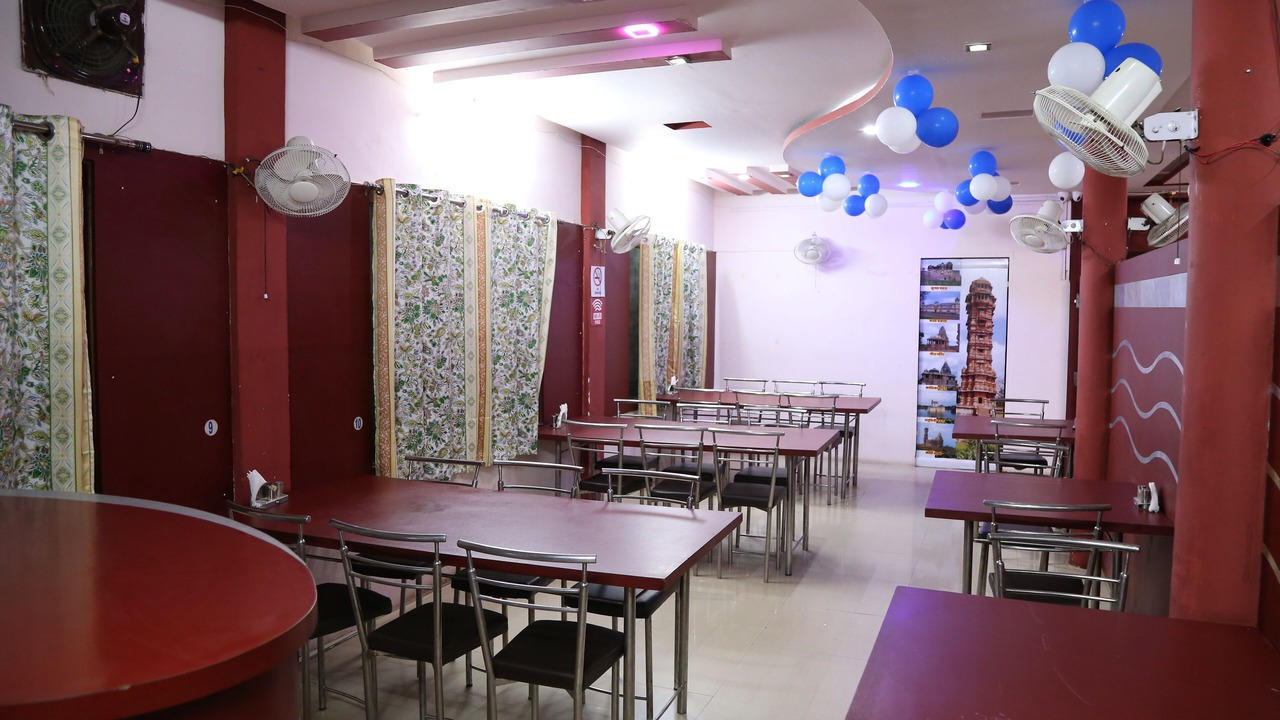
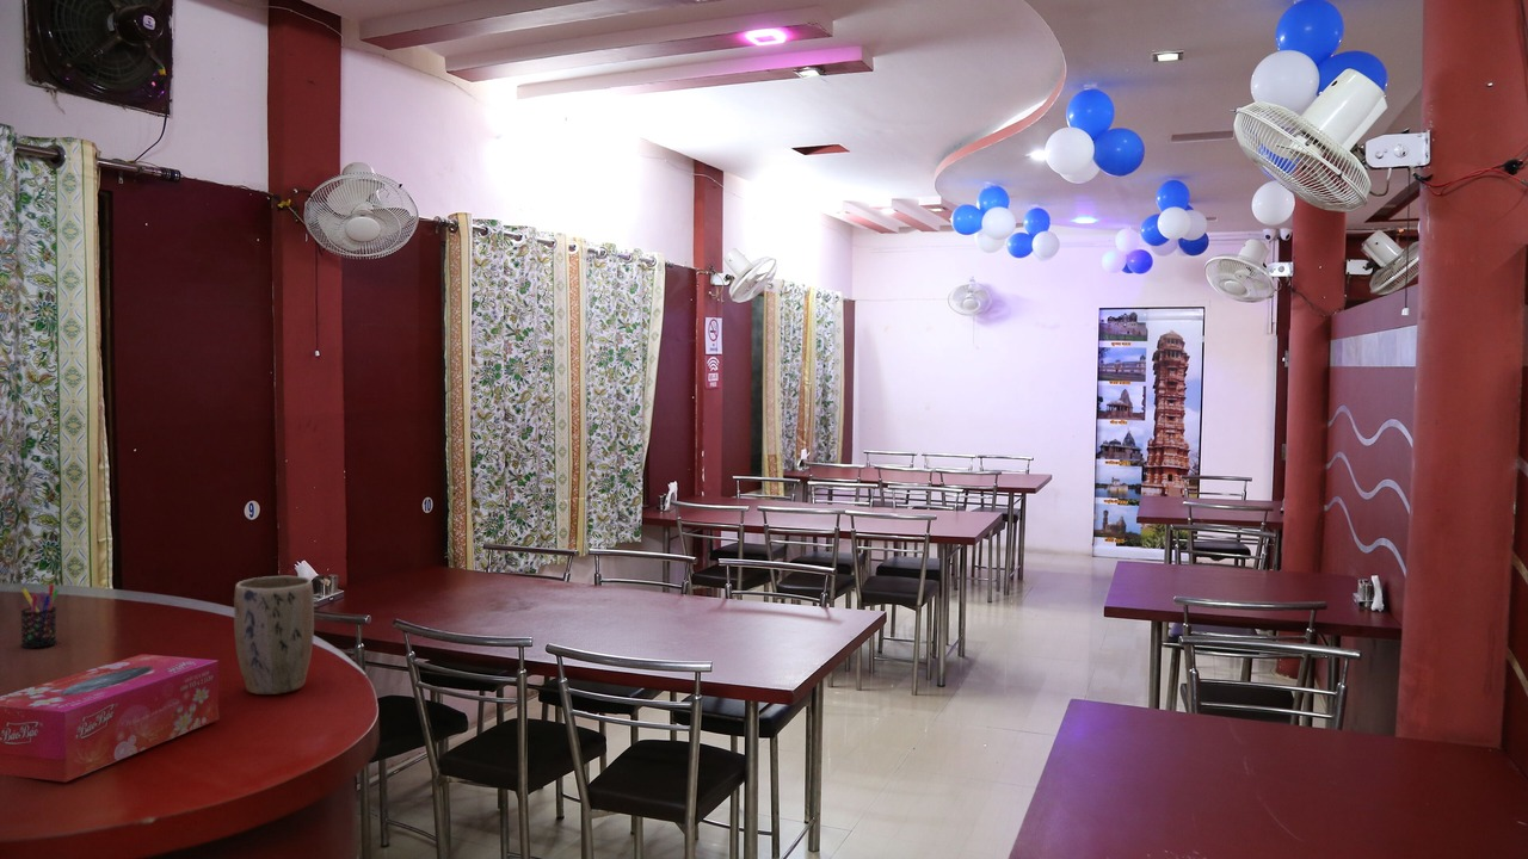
+ plant pot (275, 635)
+ tissue box (107, 711)
+ pen holder (43, 613)
